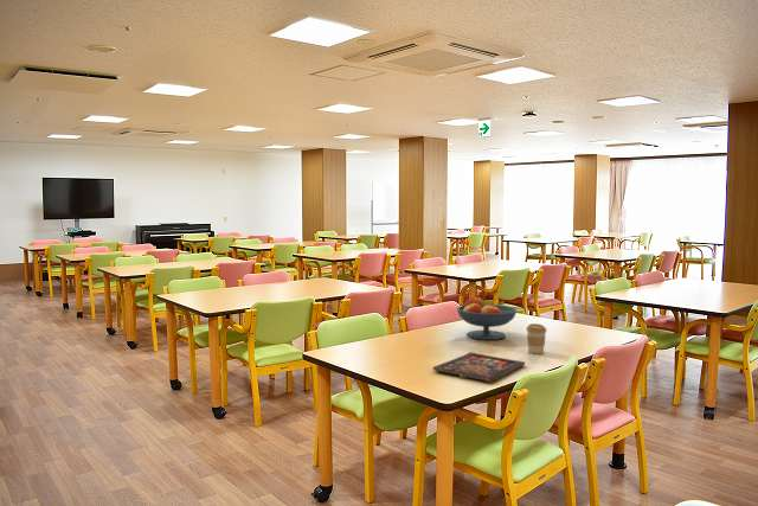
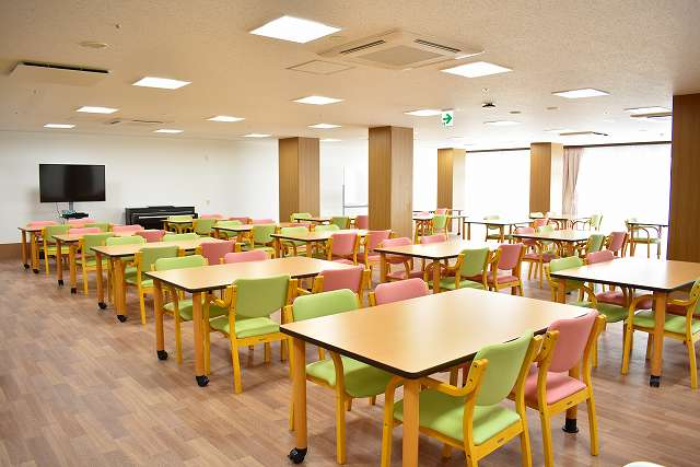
- fruit bowl (486, 316)
- coffee cup (535, 338)
- board game (478, 366)
